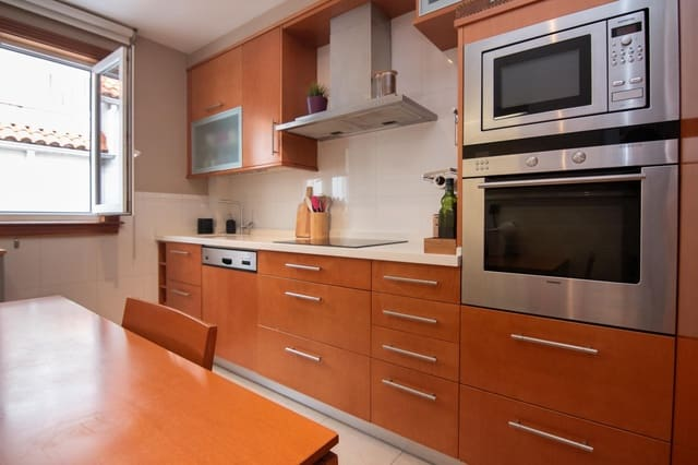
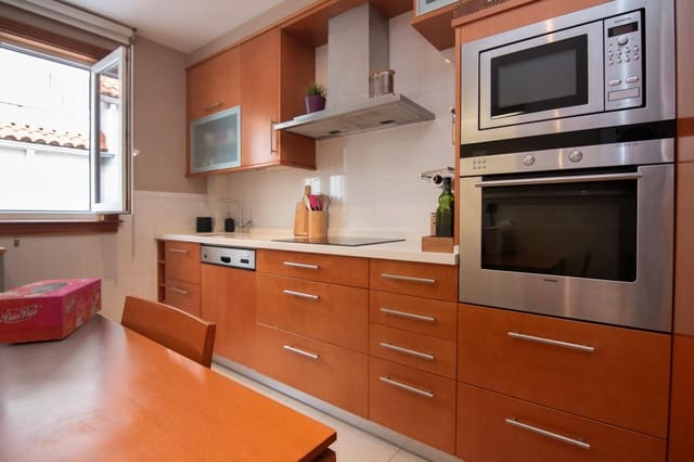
+ tissue box (50, 306)
